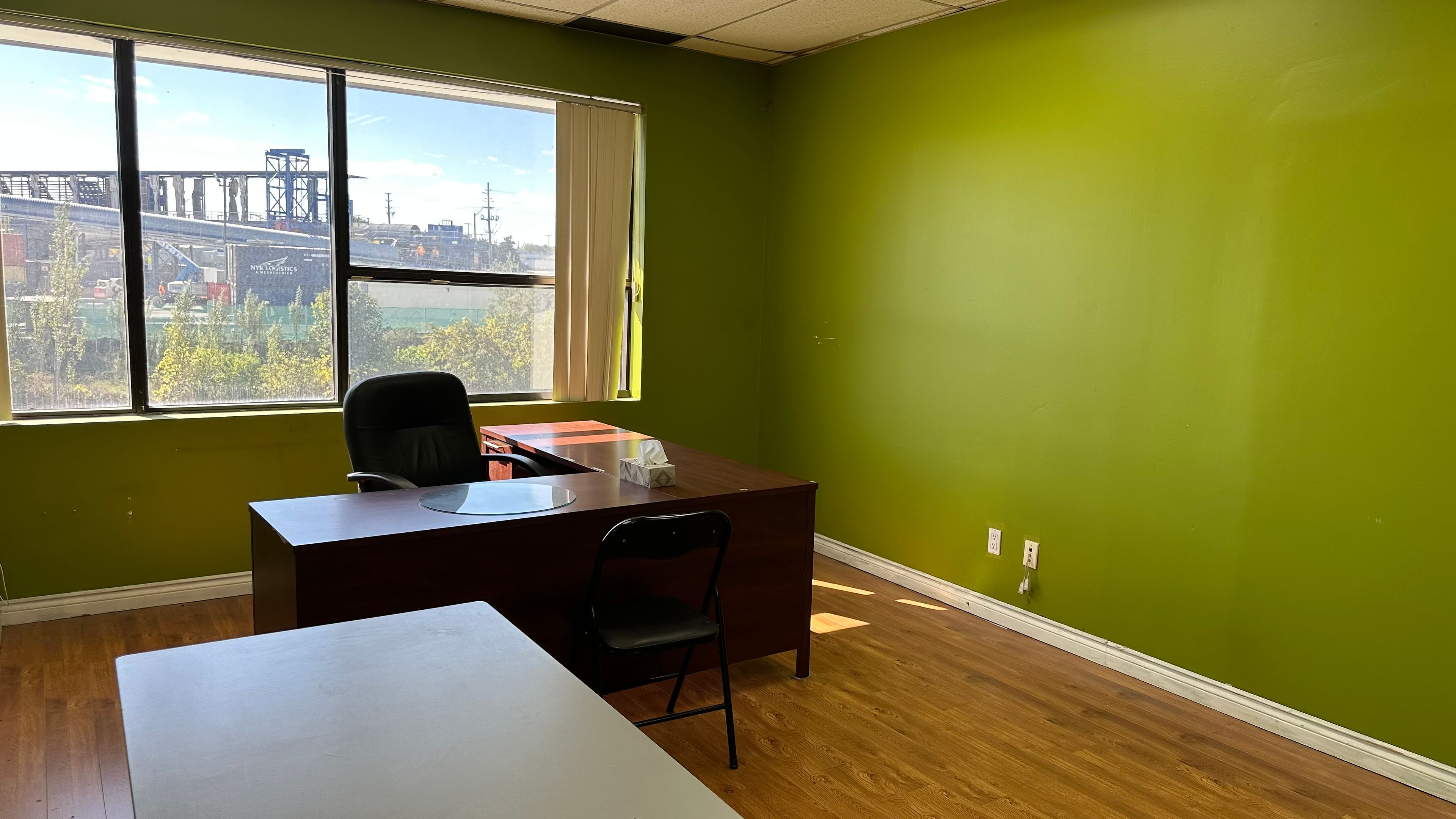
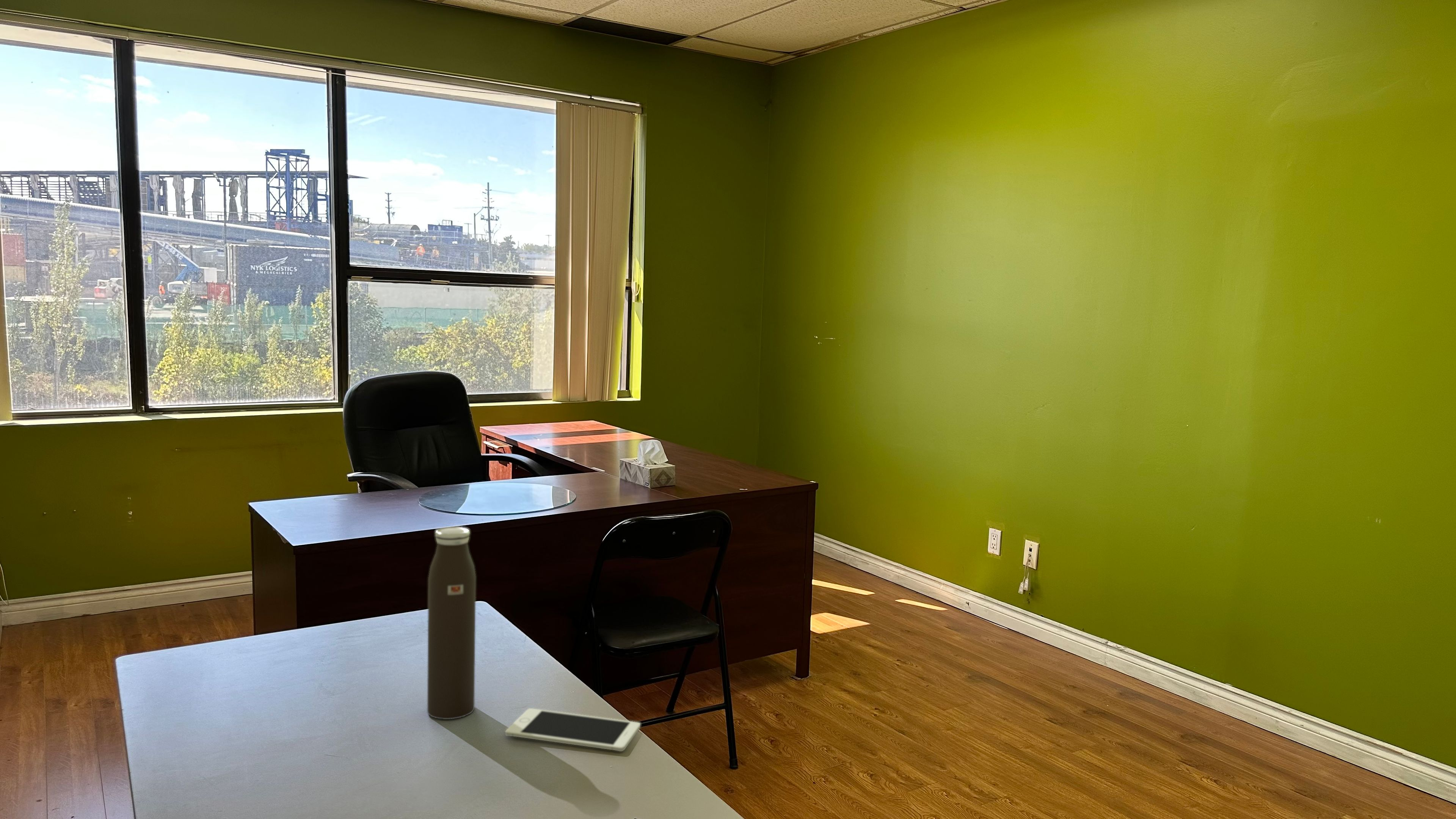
+ water bottle (452, 621)
+ cell phone (574, 729)
